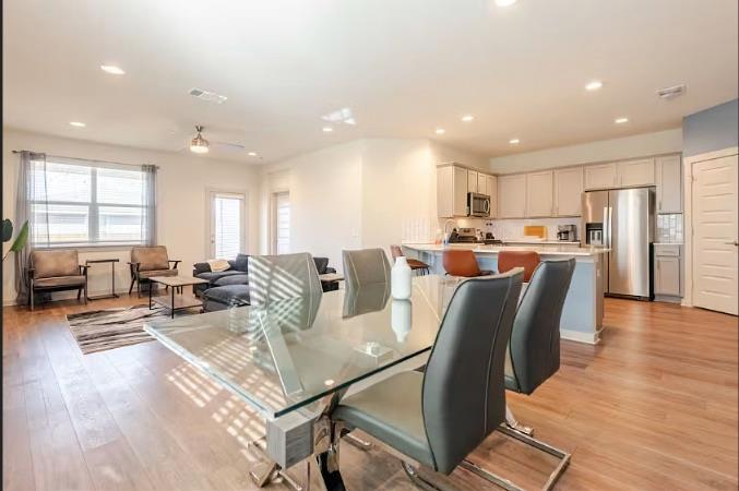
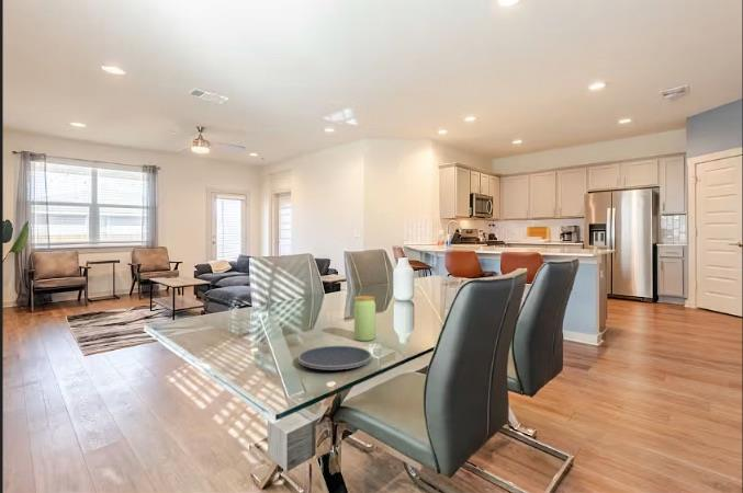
+ plate (335, 357)
+ jar (364, 318)
